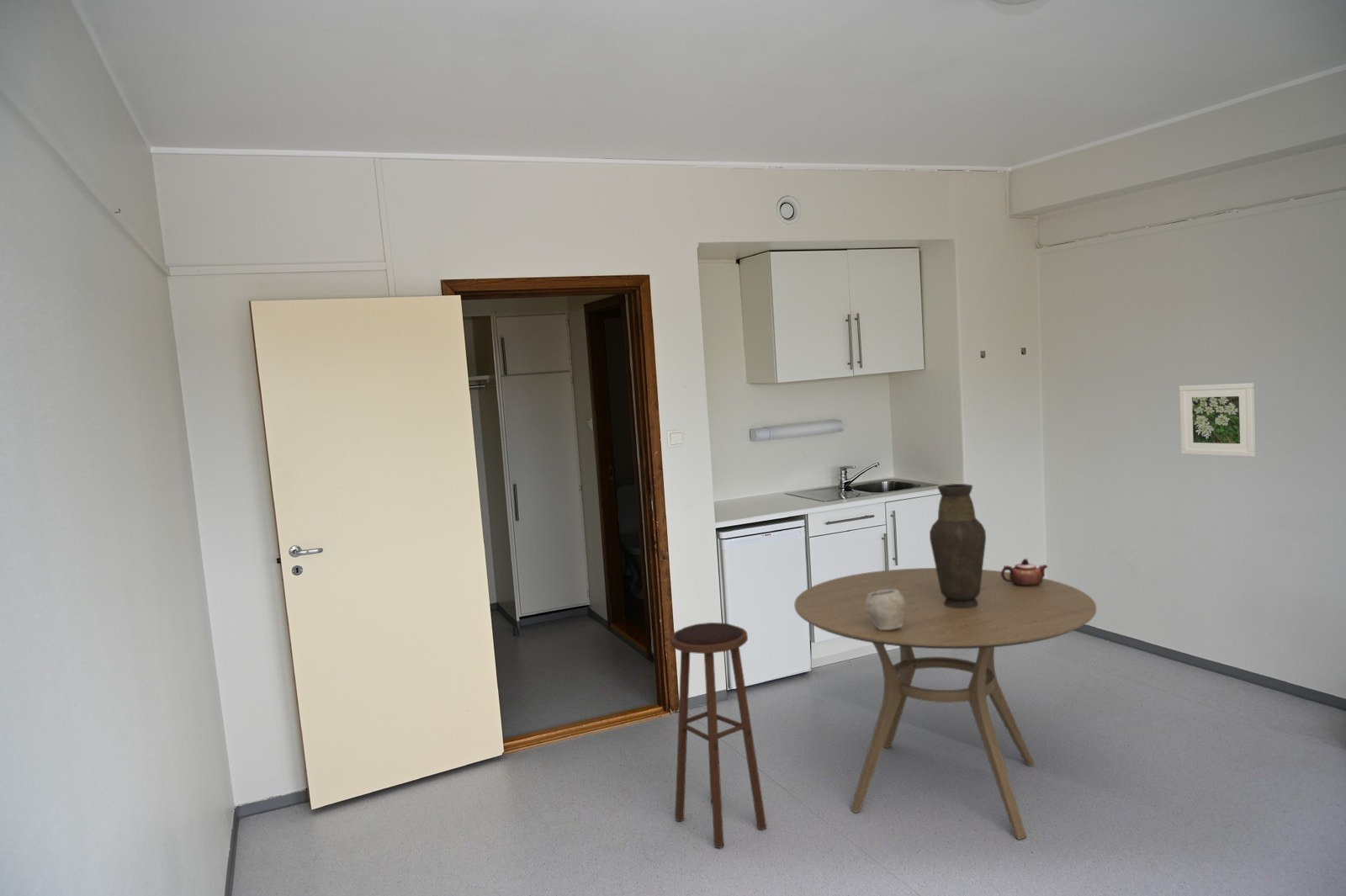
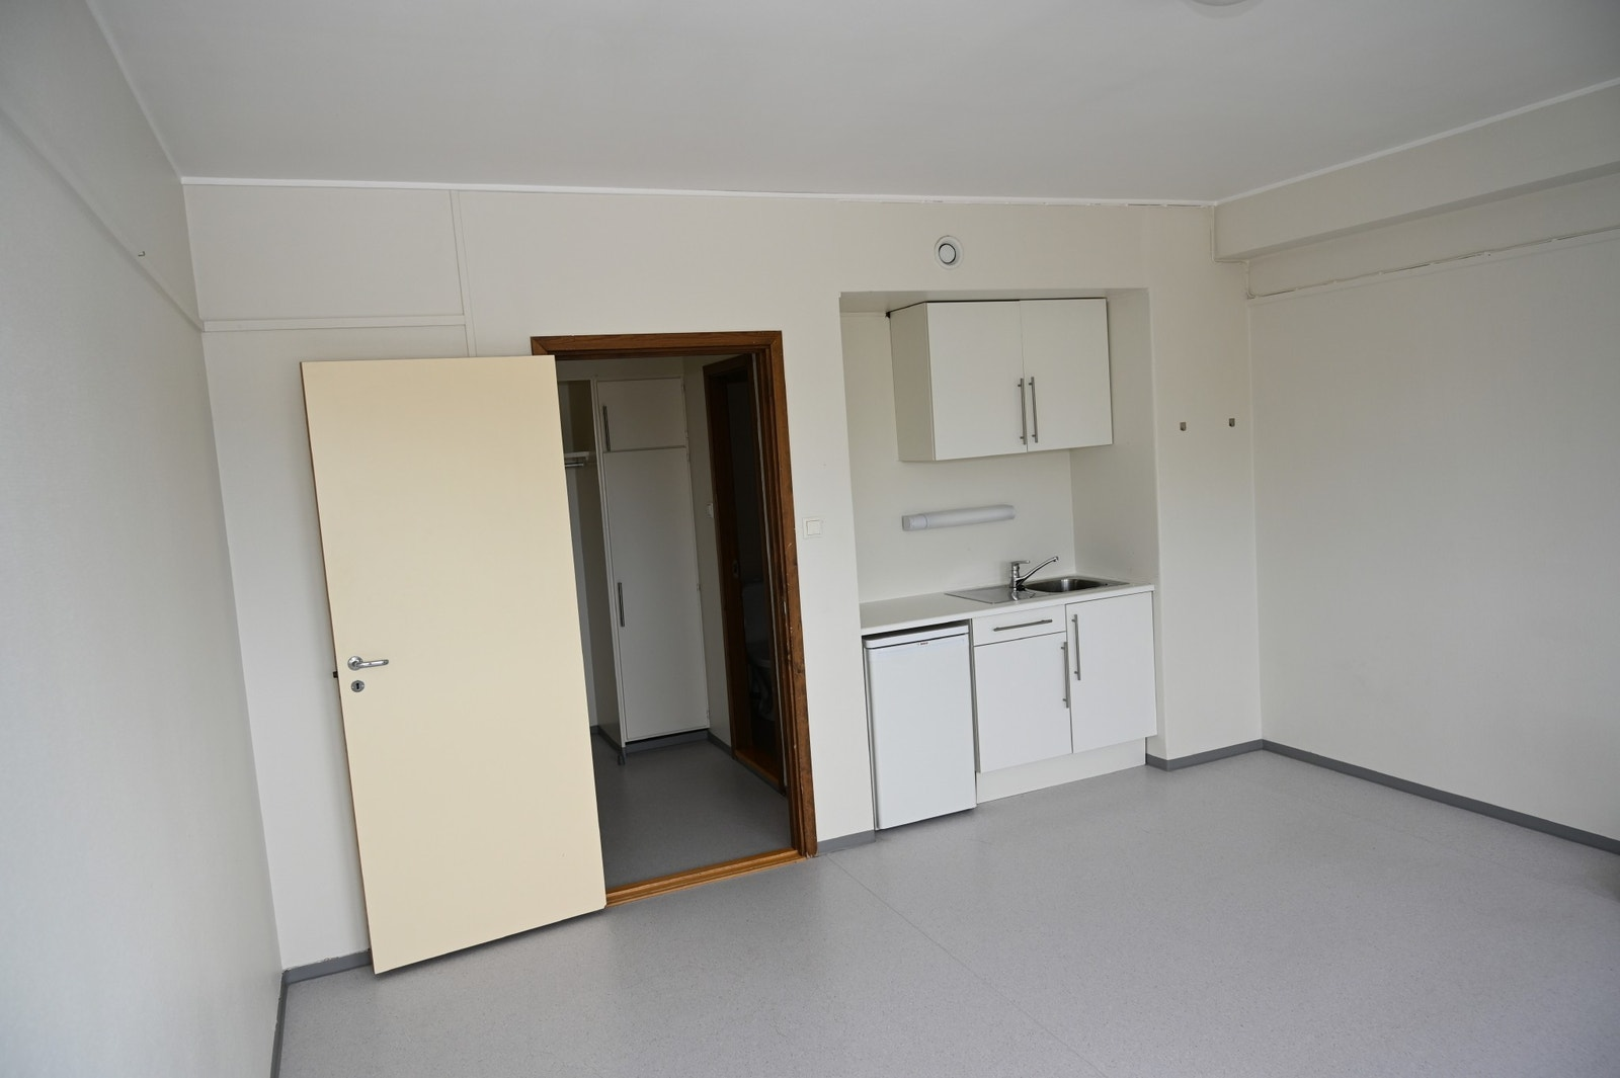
- bowl (886, 608)
- teapot (1024, 570)
- vase (957, 544)
- stool (713, 728)
- dining table (941, 693)
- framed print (1216, 420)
